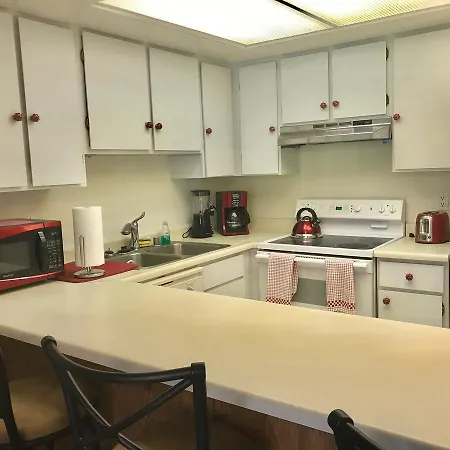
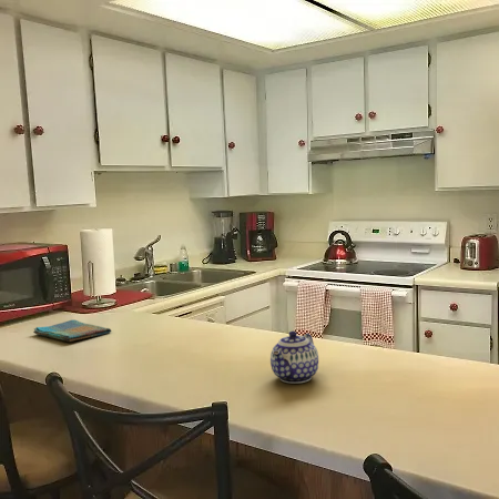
+ dish towel (72, 329)
+ teapot (294, 354)
